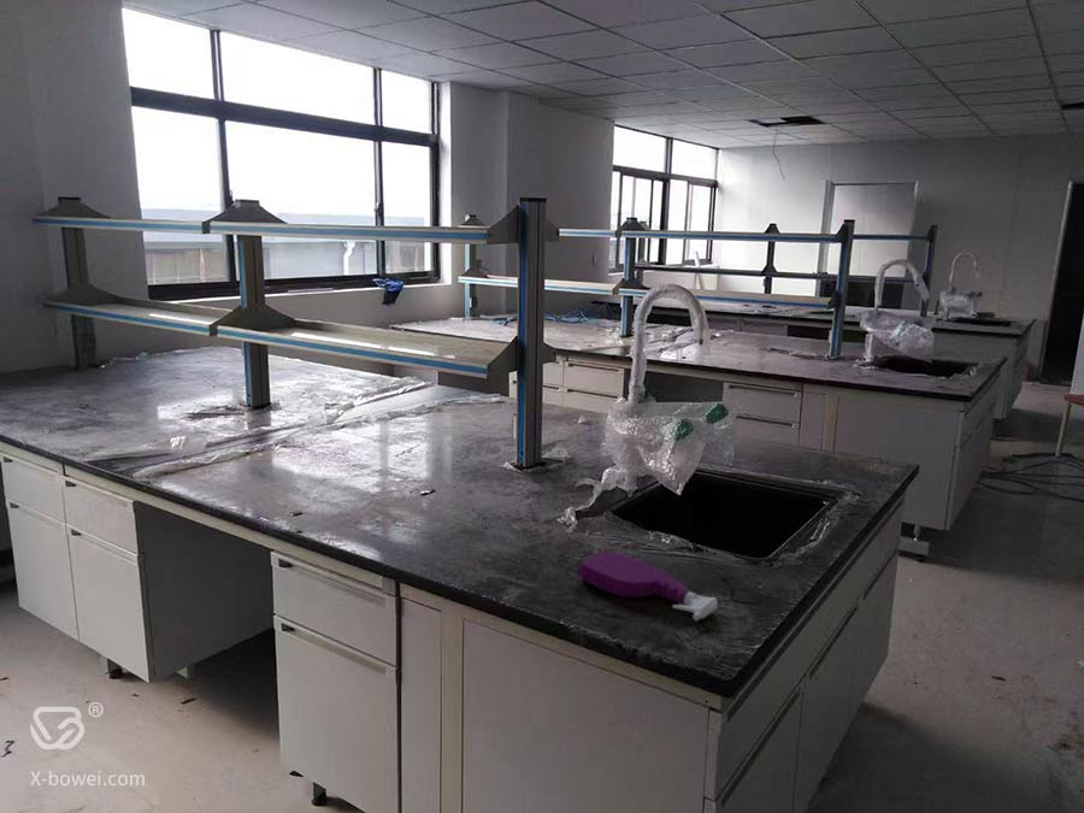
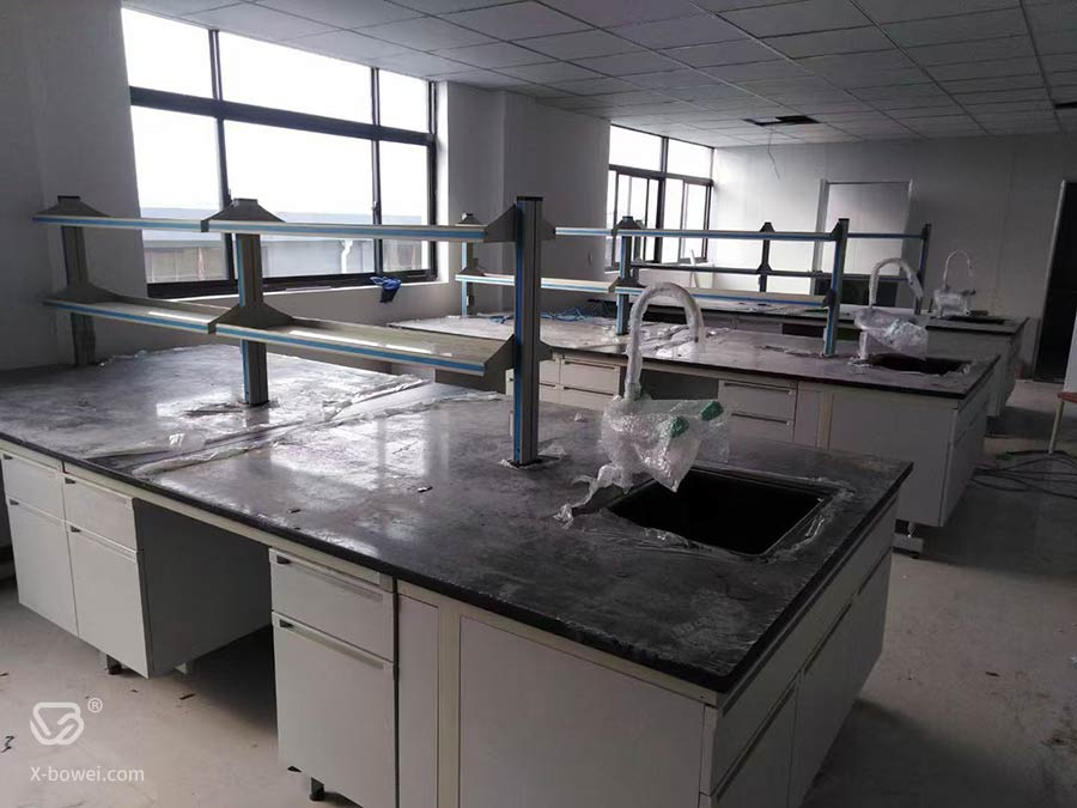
- spray bottle (647, 584)
